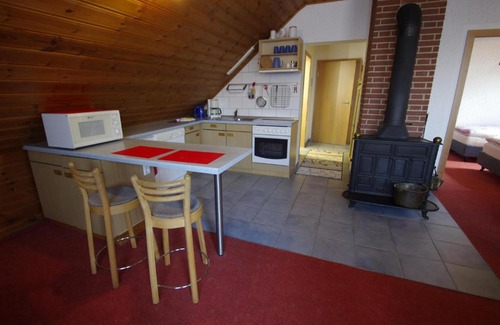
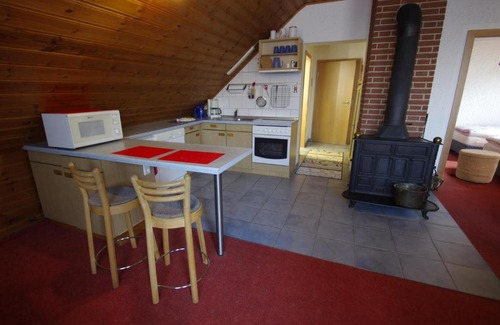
+ woven basket (476, 165)
